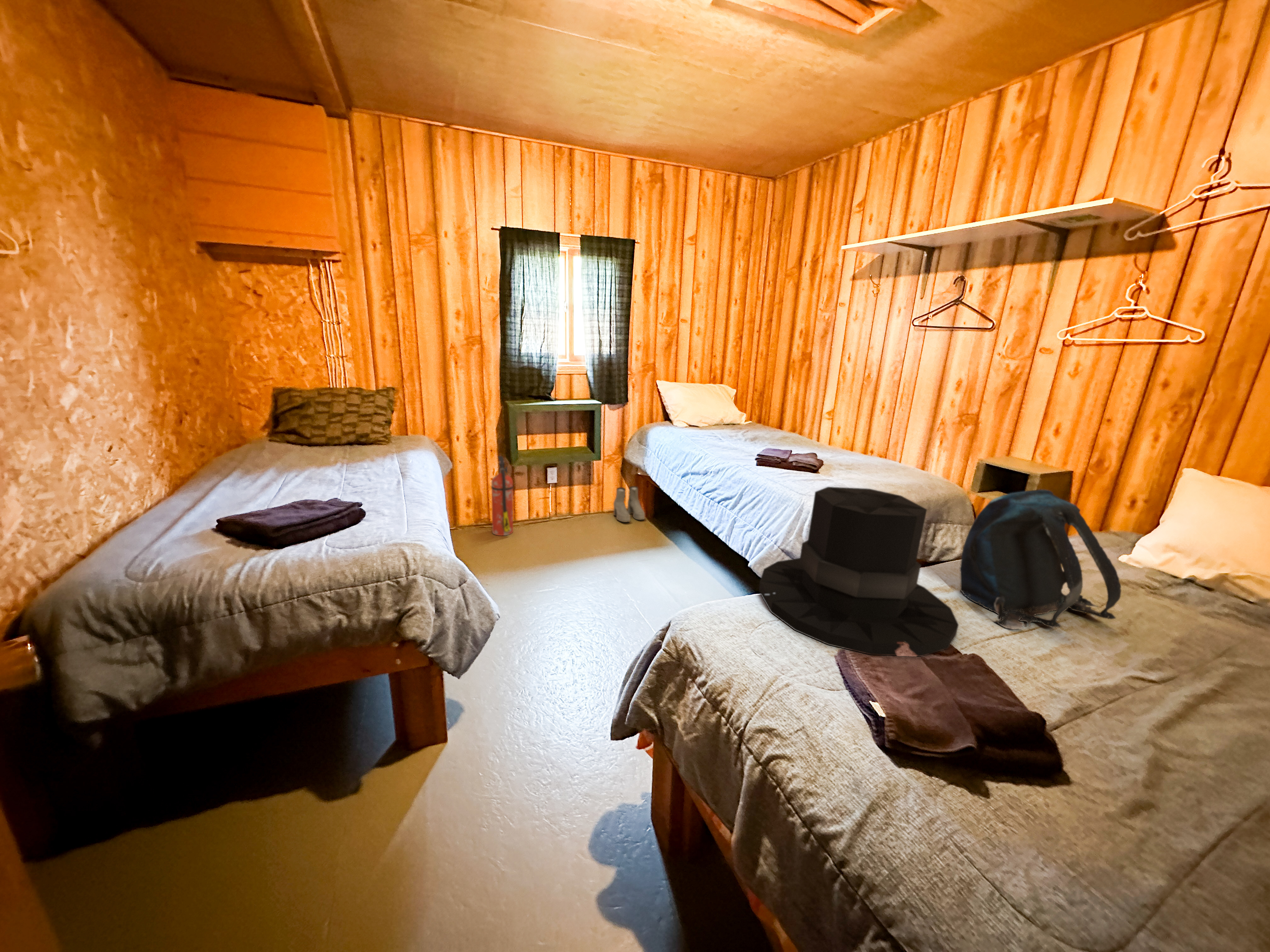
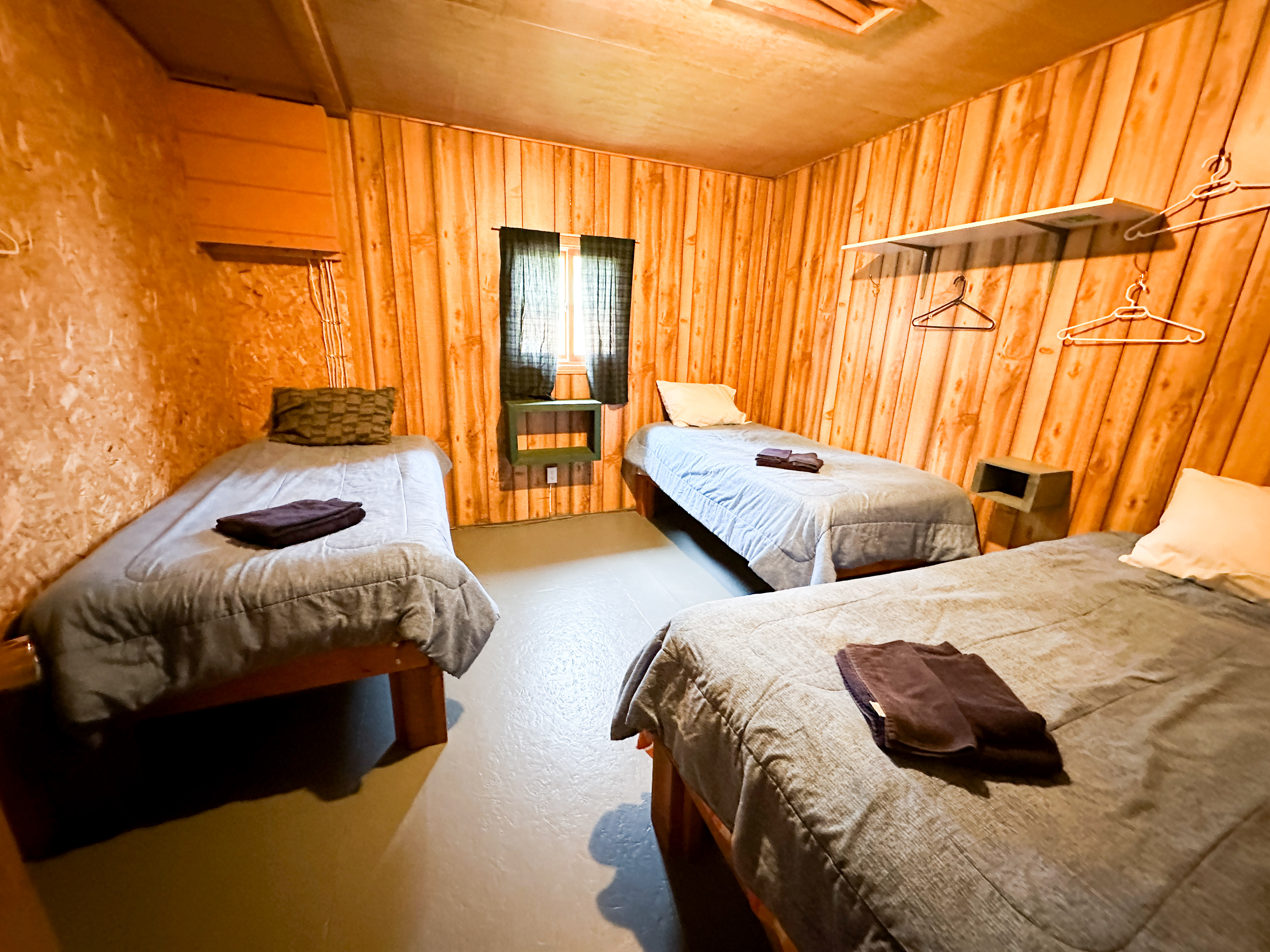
- fire extinguisher (502, 496)
- boots (629, 503)
- backpack (1045, 554)
- hat (859, 553)
